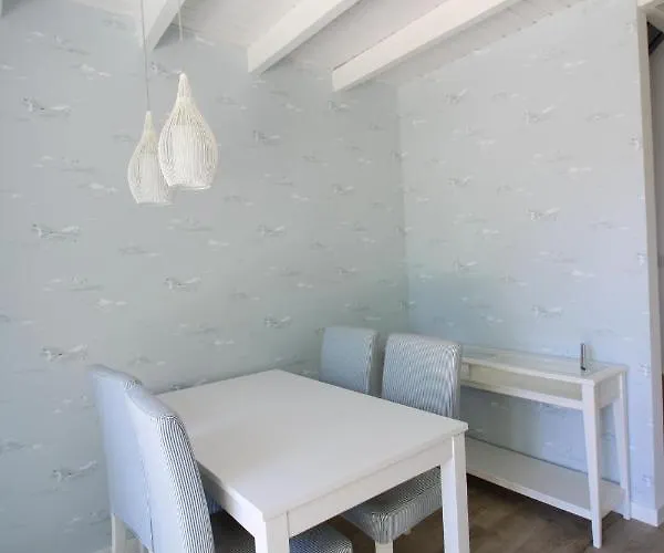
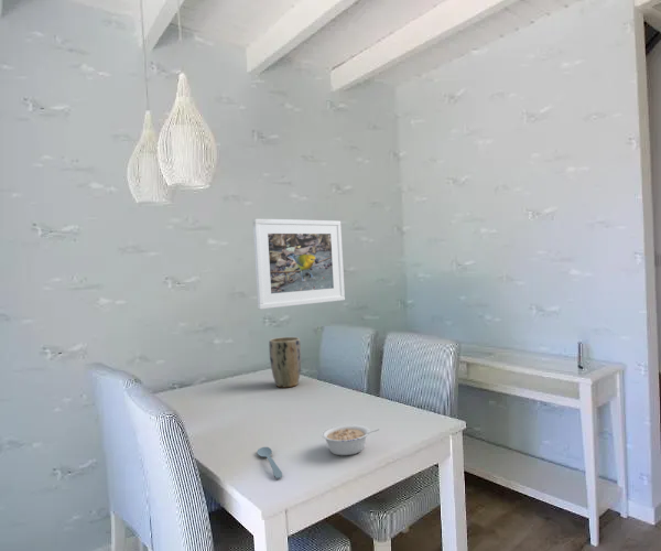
+ plant pot (285, 361)
+ spoon (270, 461)
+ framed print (301, 261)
+ legume (347, 439)
